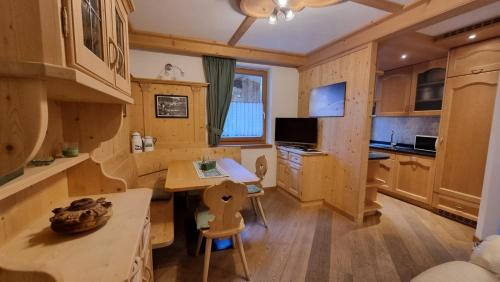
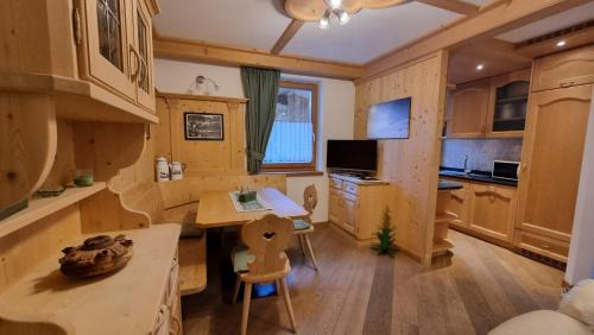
+ indoor plant (386, 227)
